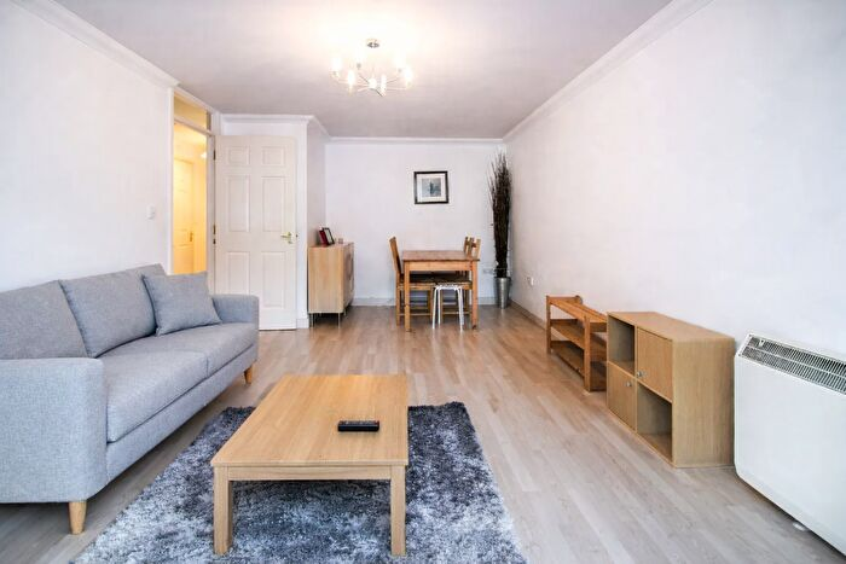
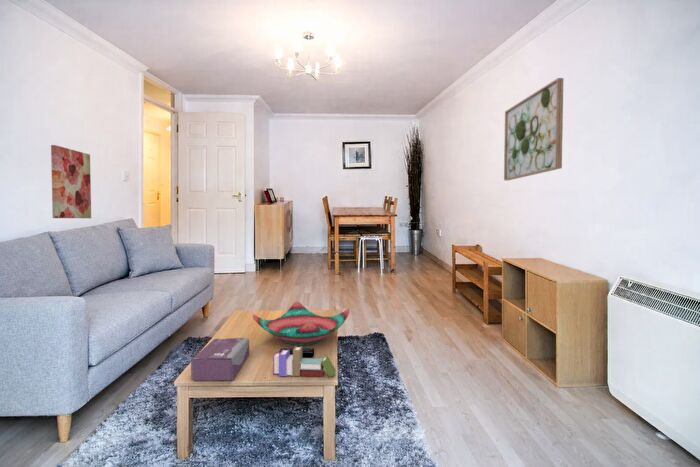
+ wall art (528, 136)
+ decorative bowl (302, 325)
+ book (304, 361)
+ wall art (72, 184)
+ tissue box (222, 357)
